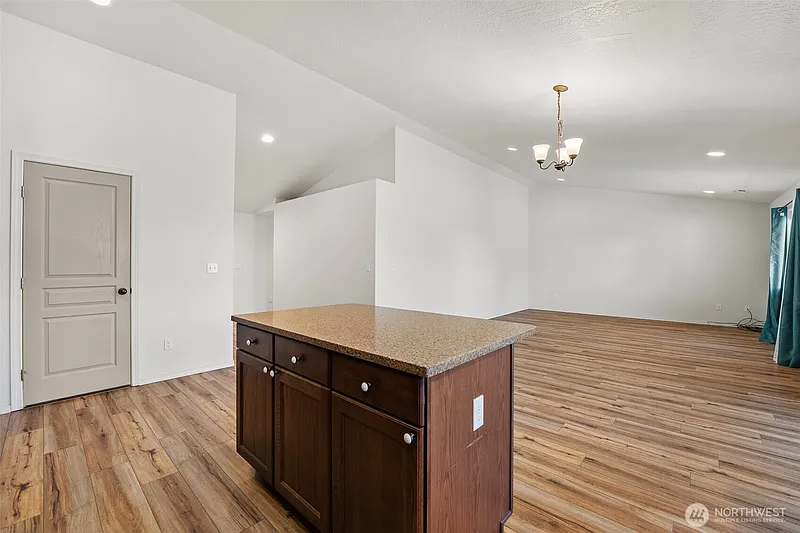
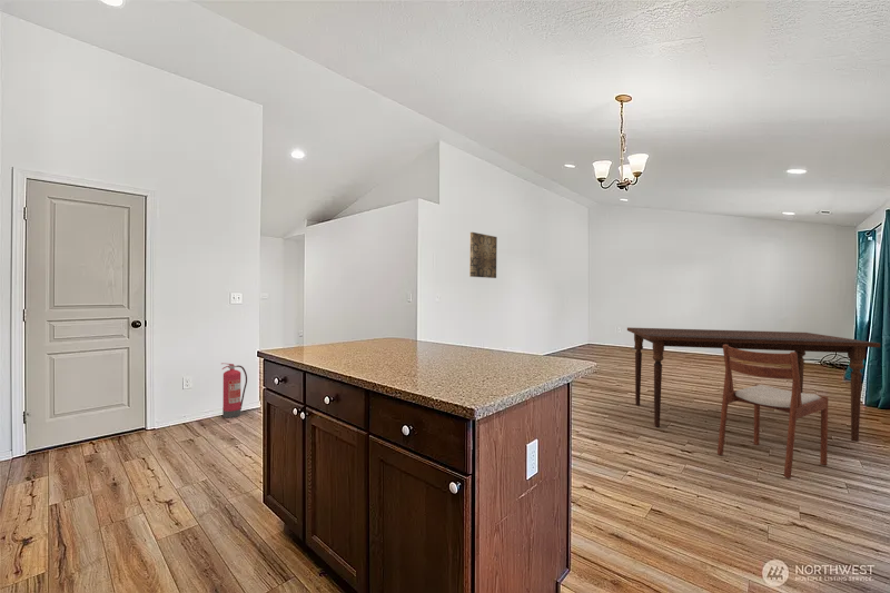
+ fire extinguisher (234, 388)
+ chair (771, 403)
+ wall art (483, 256)
+ dining table (736, 348)
